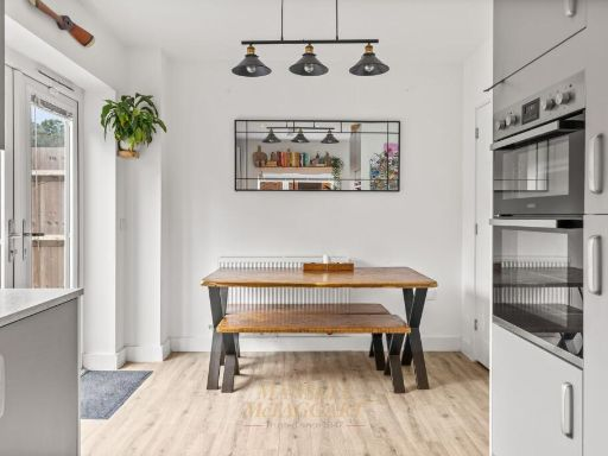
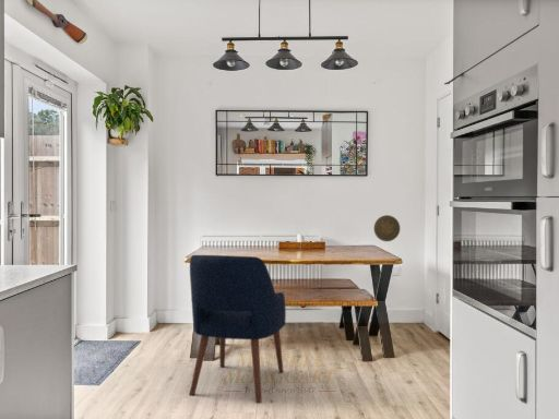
+ chair (237, 318)
+ decorative plate (386, 228)
